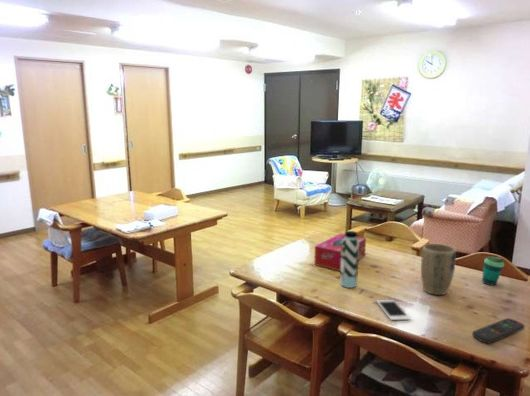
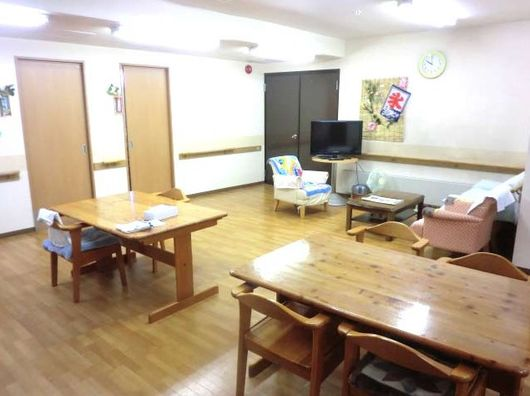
- plant pot (437, 269)
- tissue box (340, 251)
- cell phone (392, 309)
- water bottle (349, 258)
- cup (492, 271)
- remote control (498, 330)
